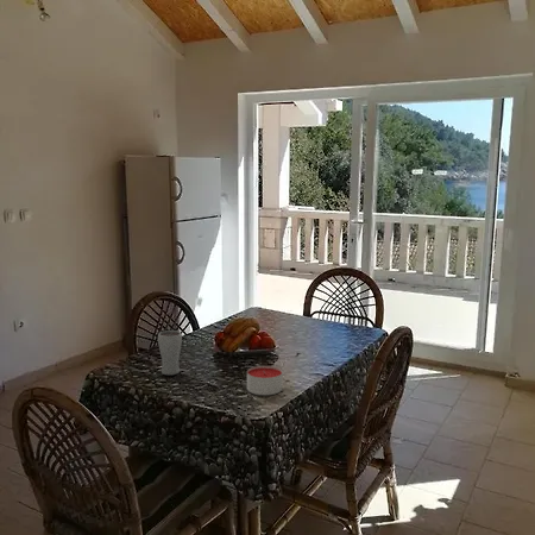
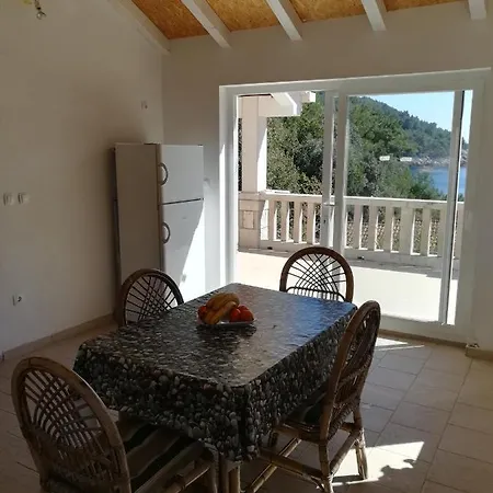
- candle (264, 379)
- drinking glass (170, 353)
